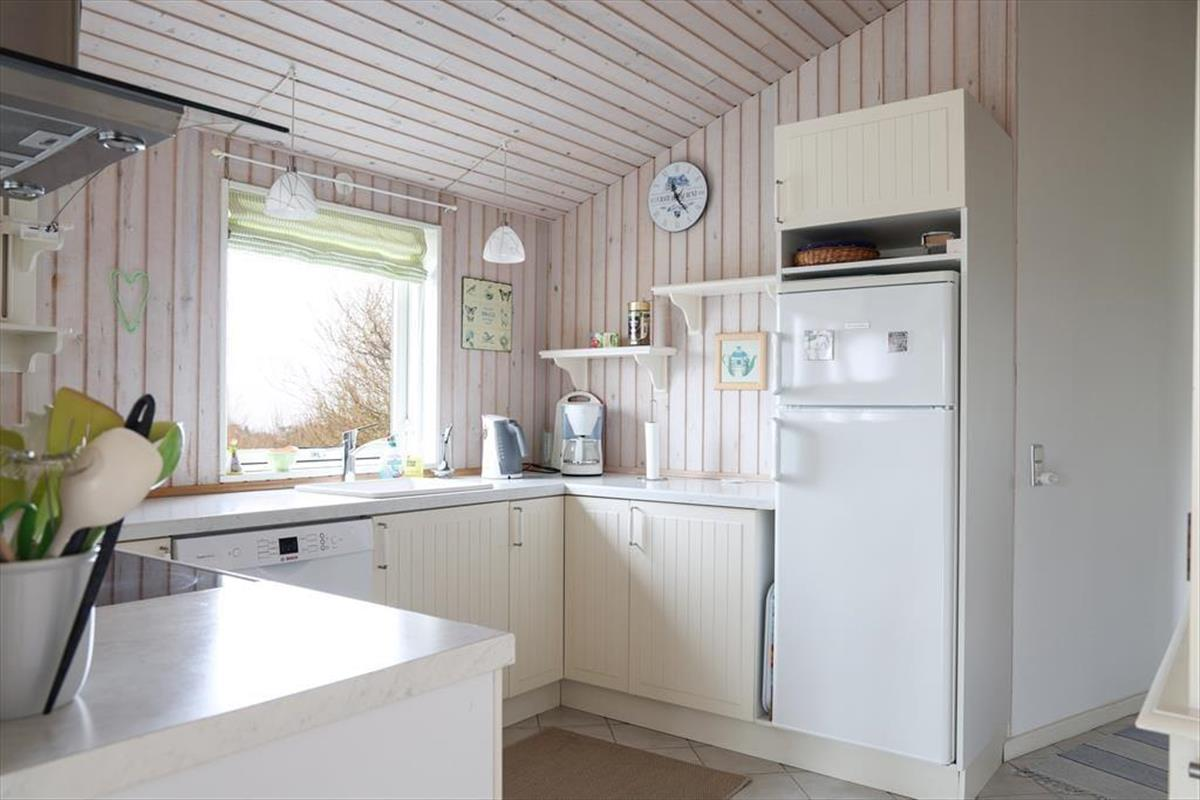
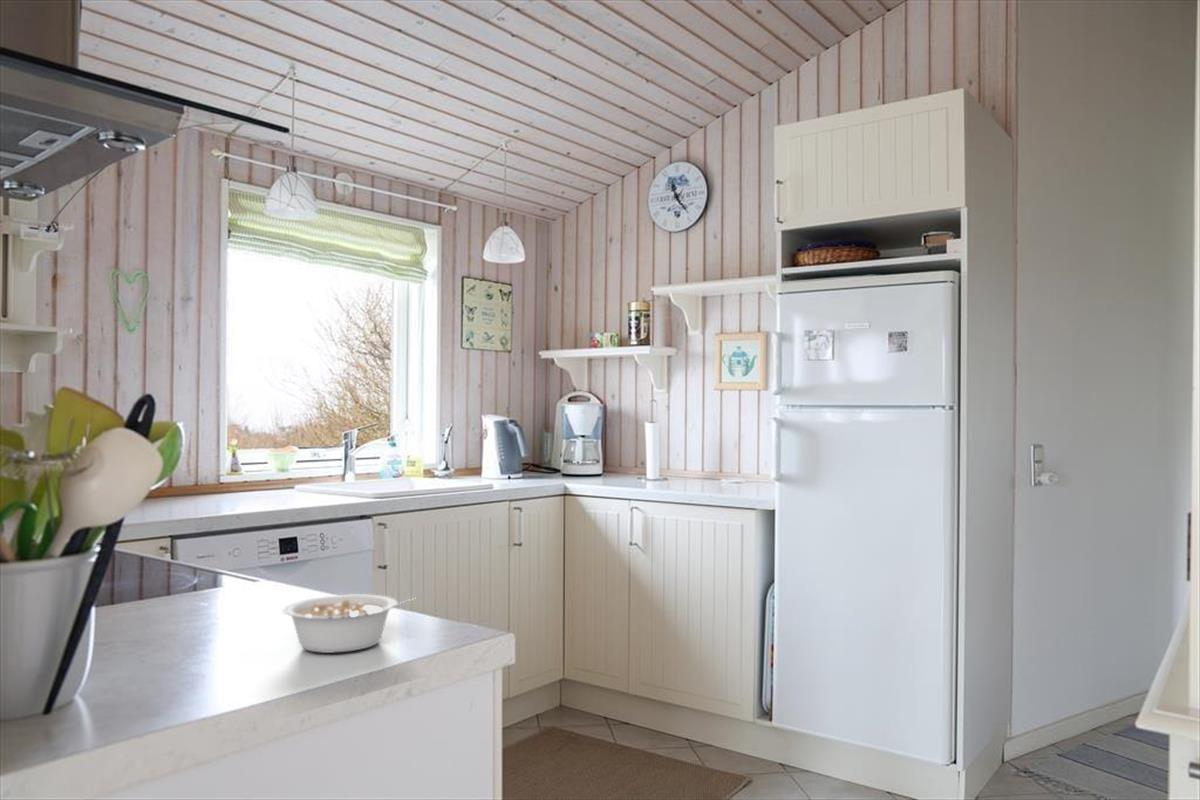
+ legume (345, 619)
